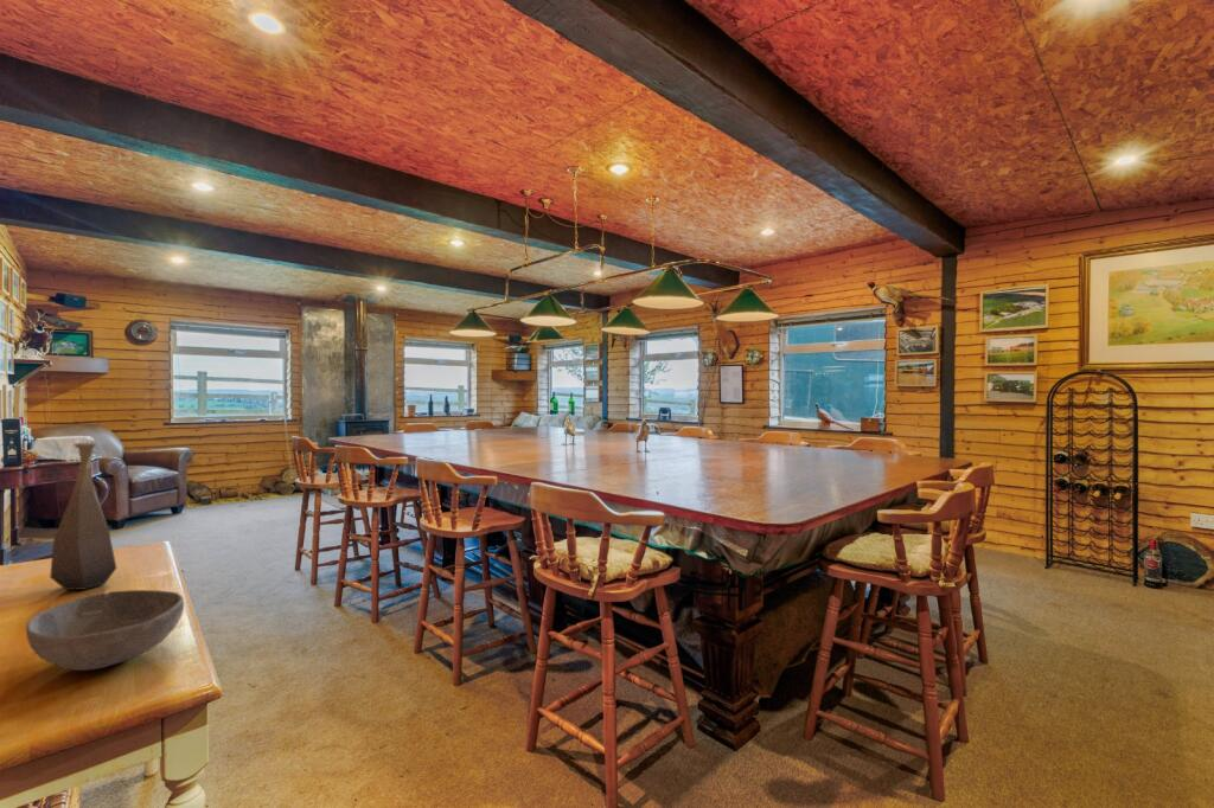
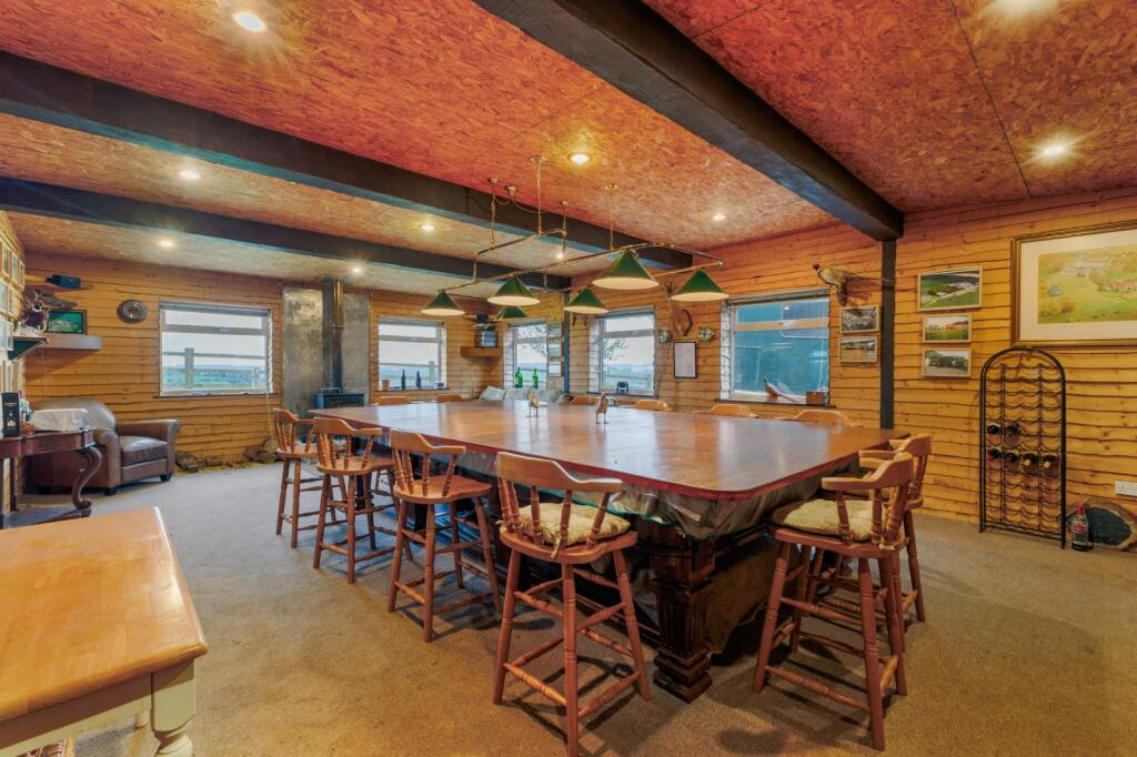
- bowl (110, 633)
- bottle (83, 514)
